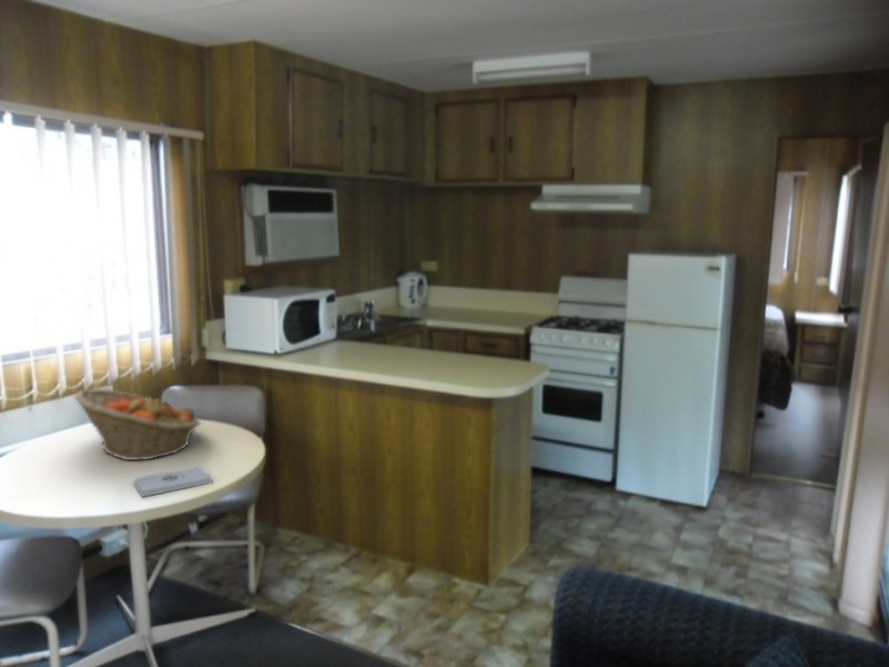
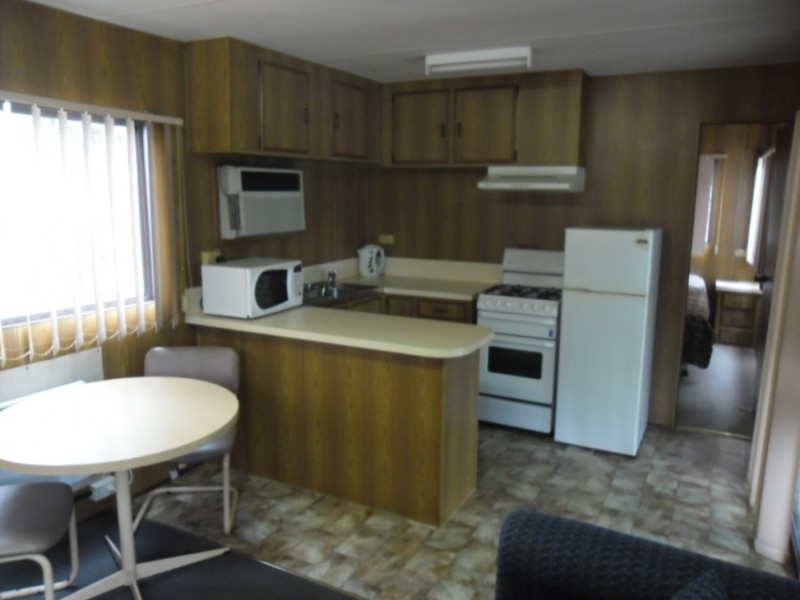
- fruit basket (139, 418)
- notepad (172, 480)
